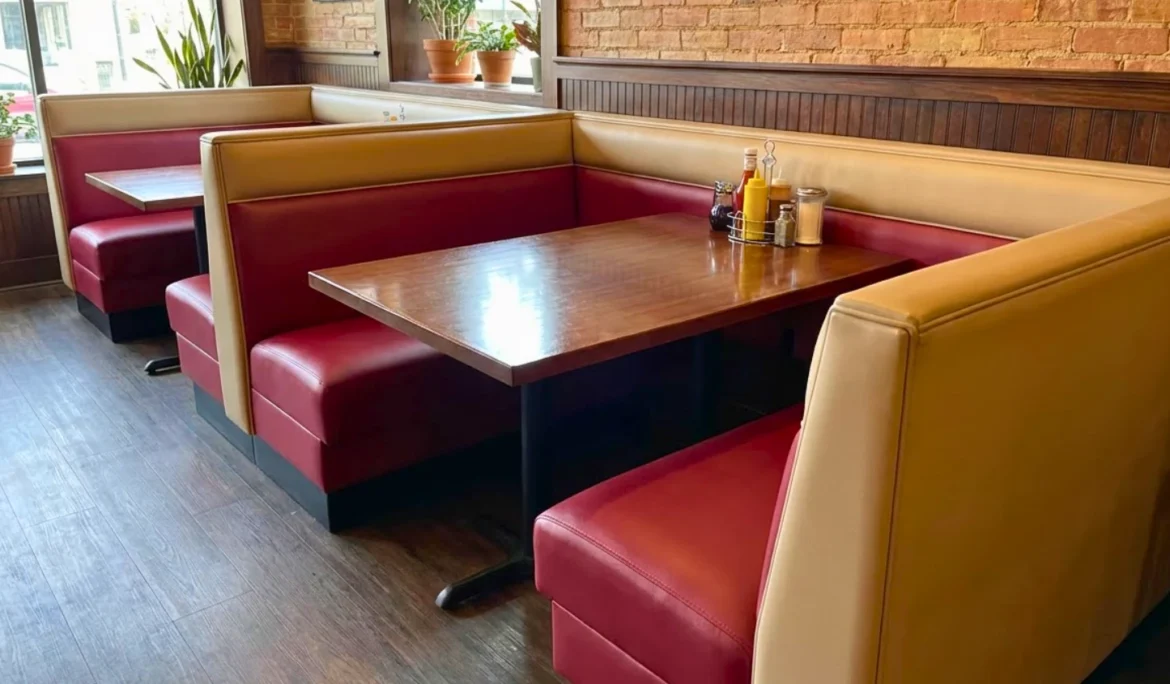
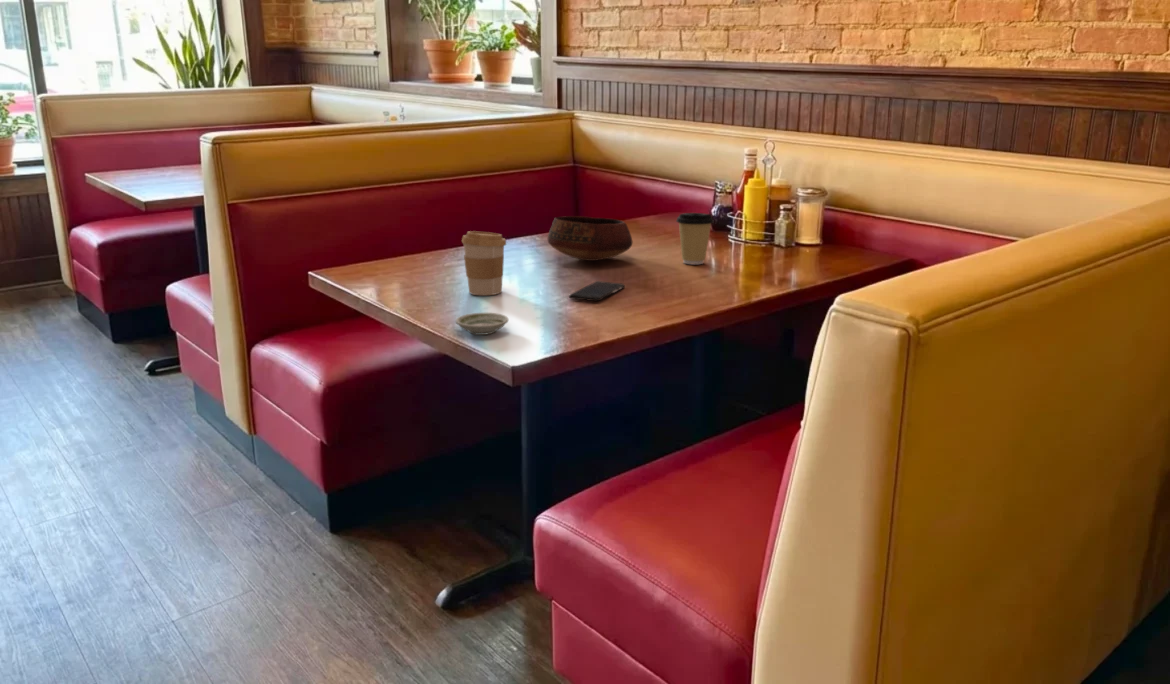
+ smartphone (597, 291)
+ coffee cup (484, 261)
+ coffee cup (694, 237)
+ saucer (482, 325)
+ bowl (589, 238)
